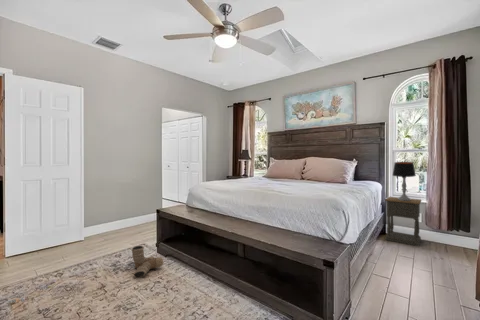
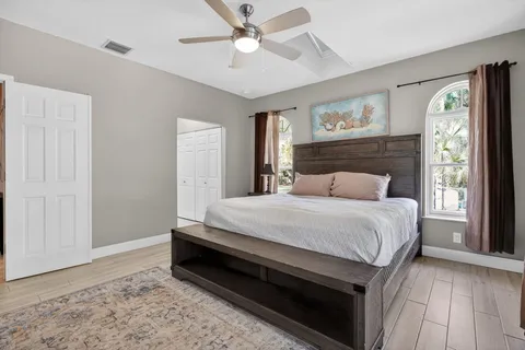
- boots (146, 259)
- nightstand (404, 217)
- table lamp (404, 181)
